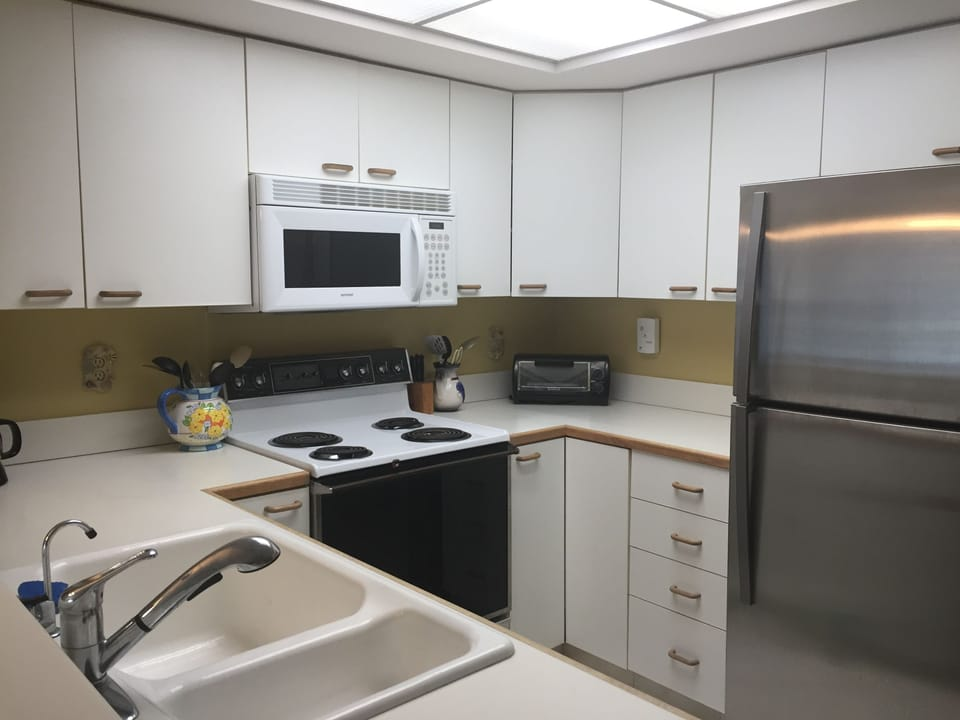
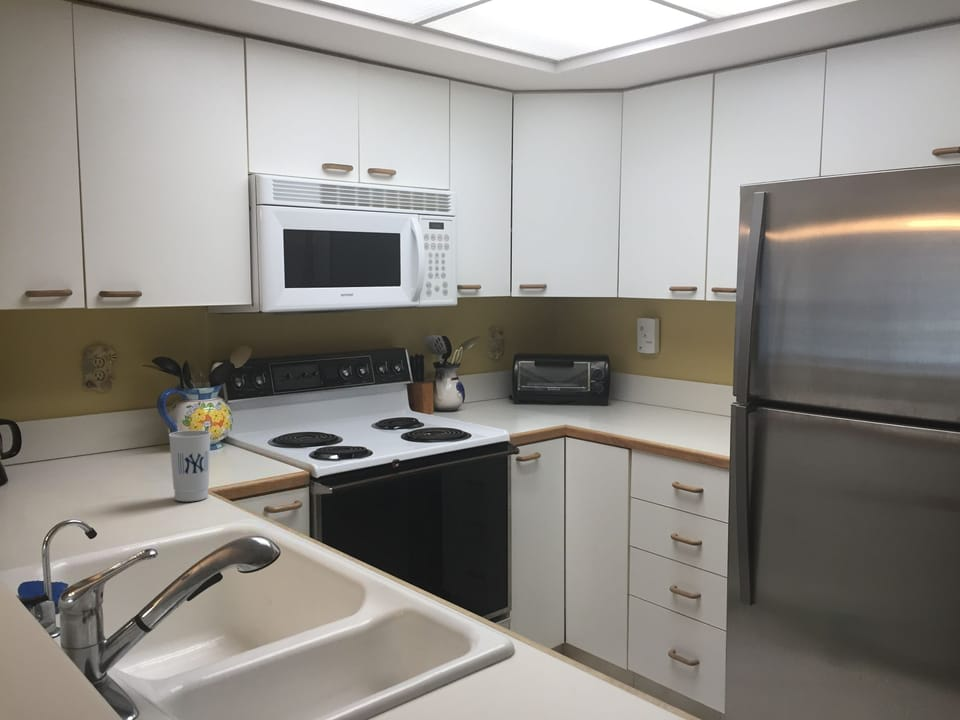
+ cup (190, 465)
